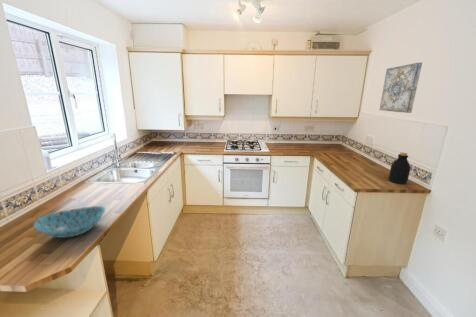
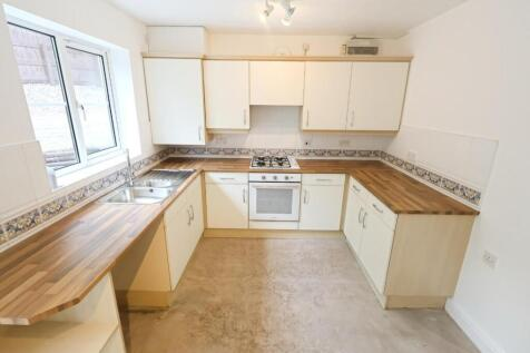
- wall art (398, 89)
- bottle (400, 167)
- bowl (73, 223)
